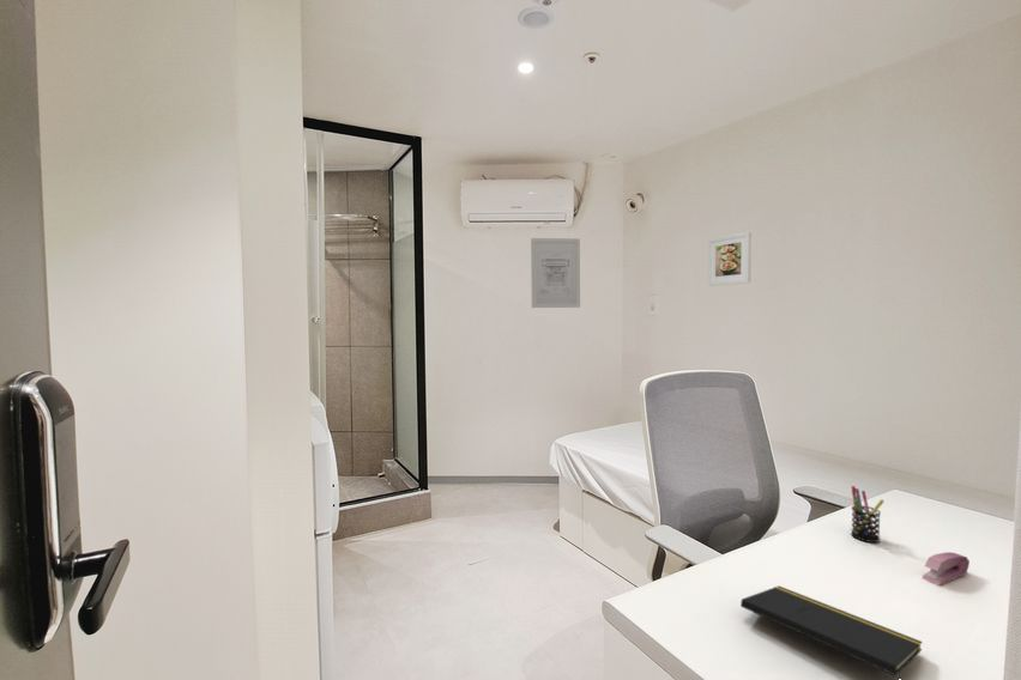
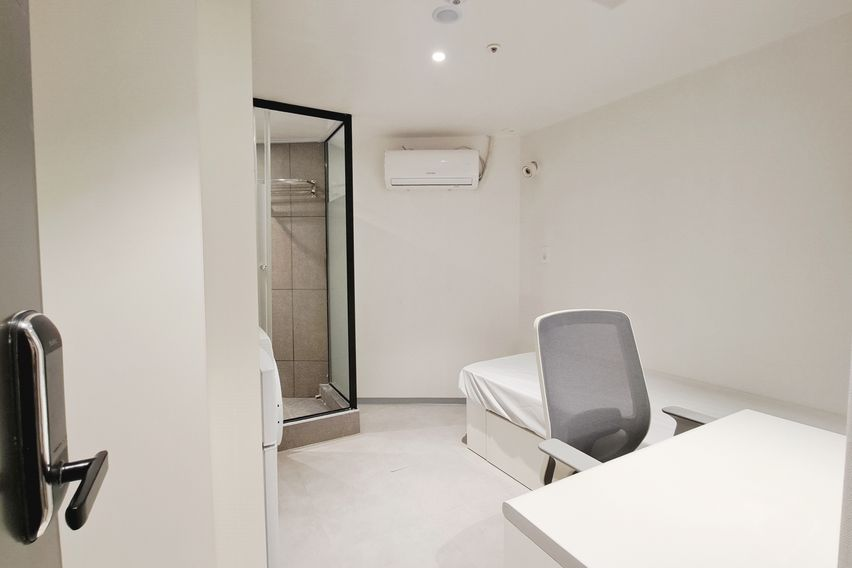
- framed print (729, 260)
- wall art (555, 273)
- stapler (946, 564)
- pen holder (862, 512)
- notepad (827, 623)
